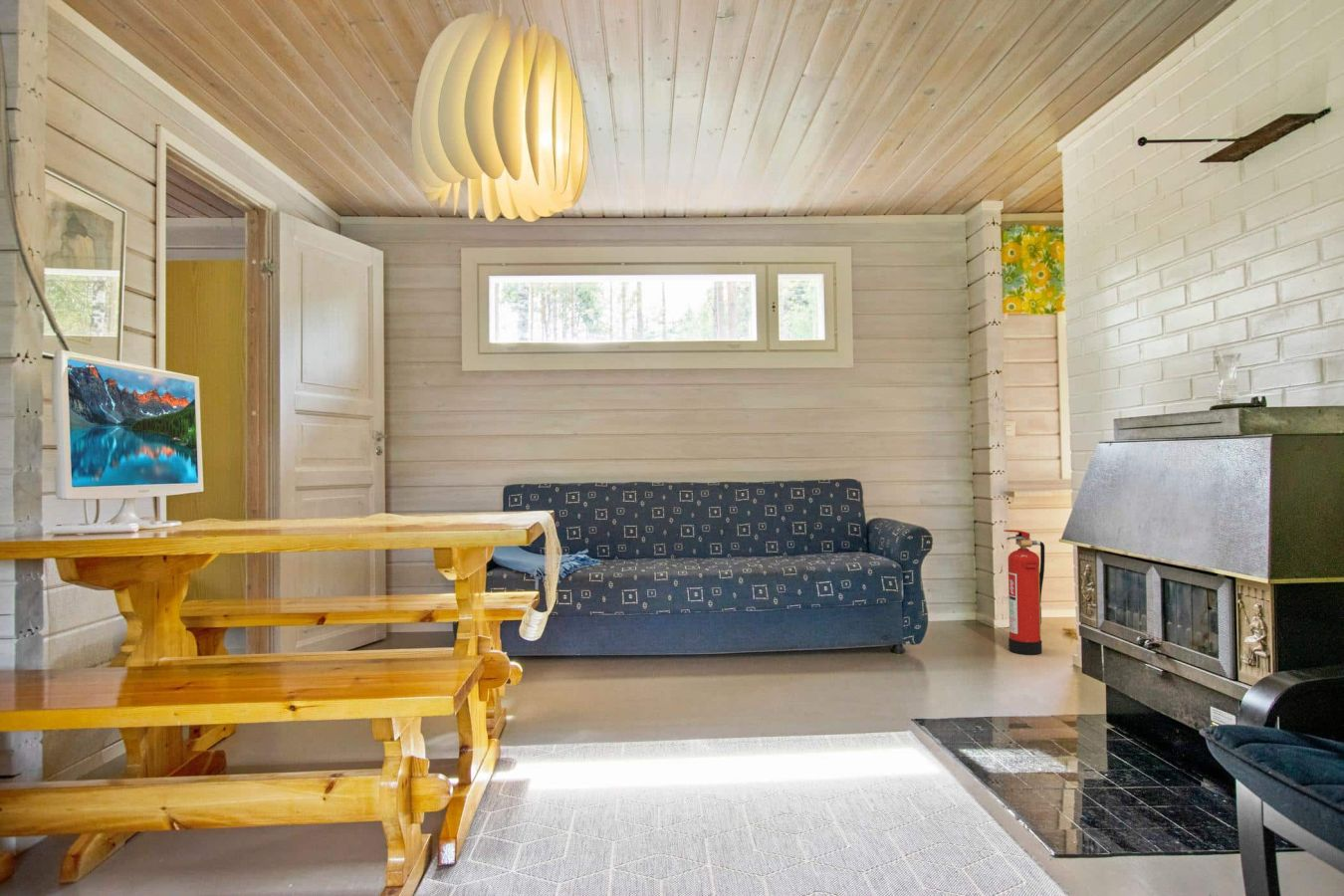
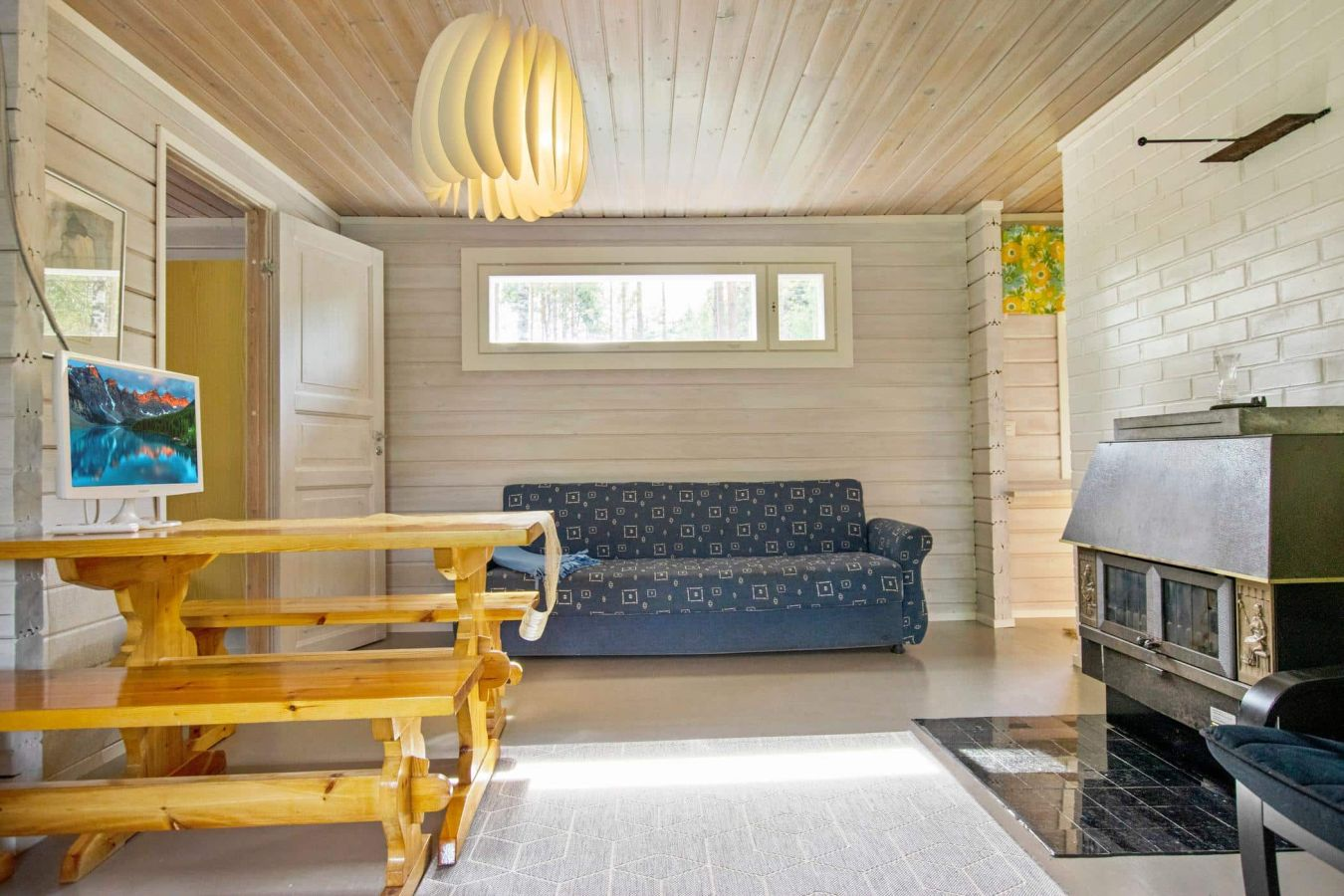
- fire extinguisher (1025, 590)
